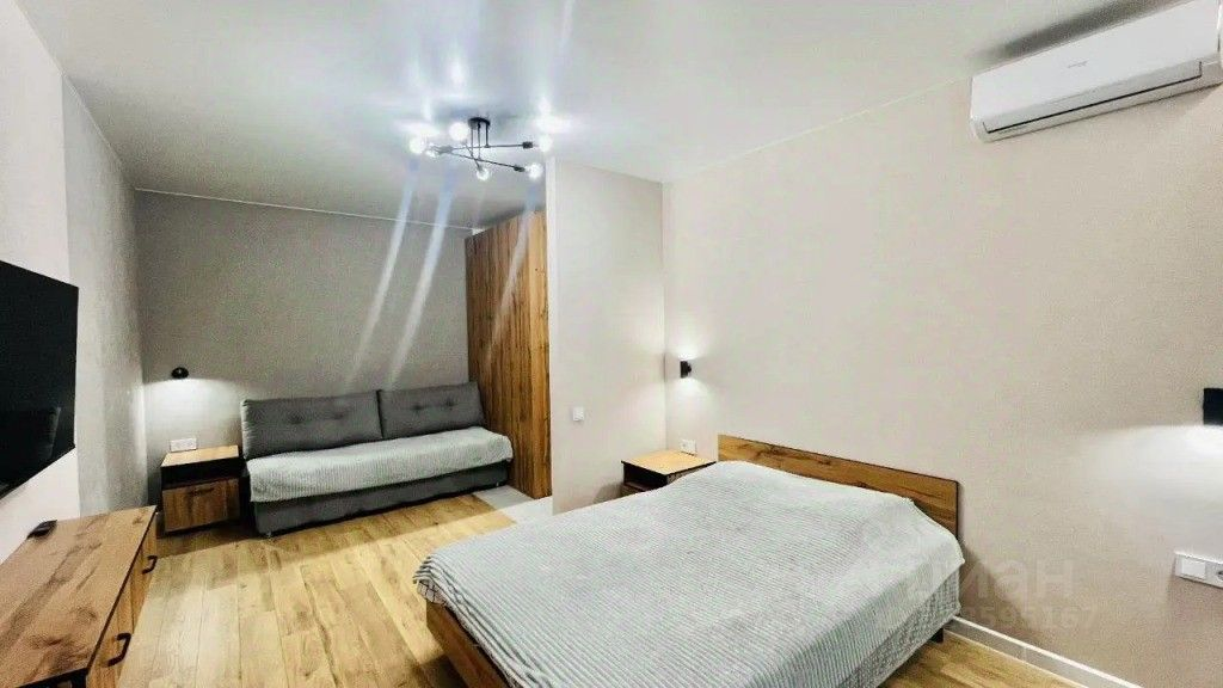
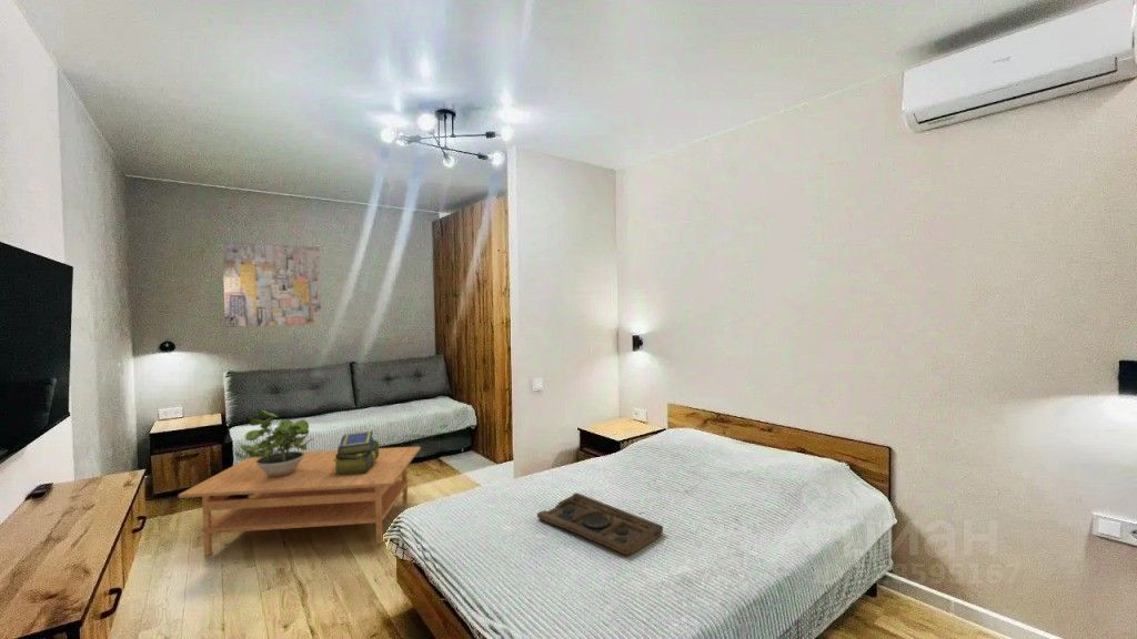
+ decorative tray (597, 520)
+ potted plant (278, 440)
+ wall art (274, 285)
+ stack of books (358, 452)
+ coffee table (316, 496)
